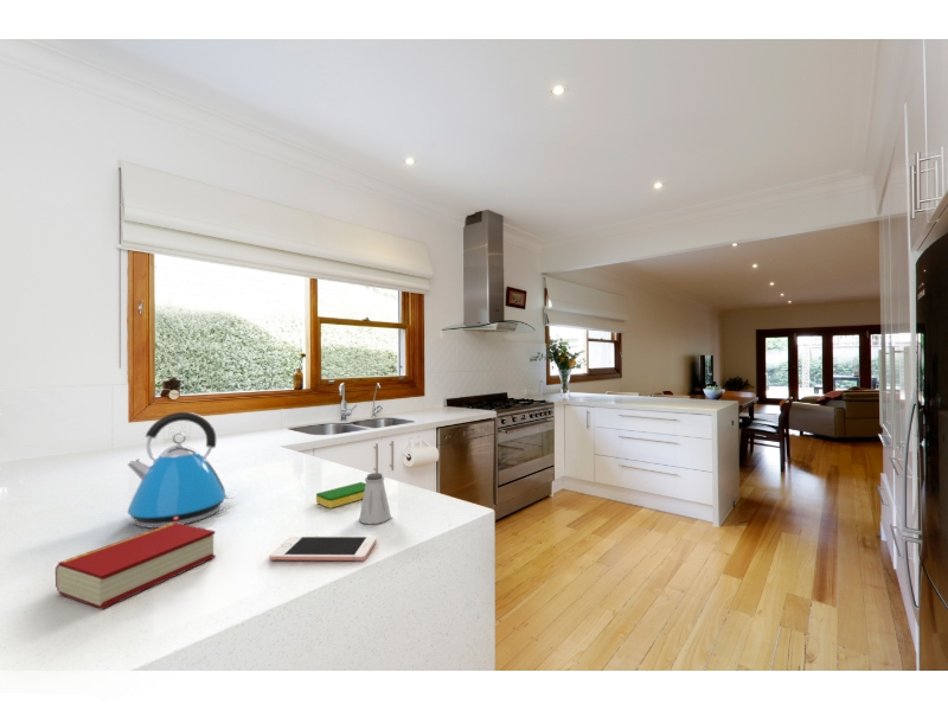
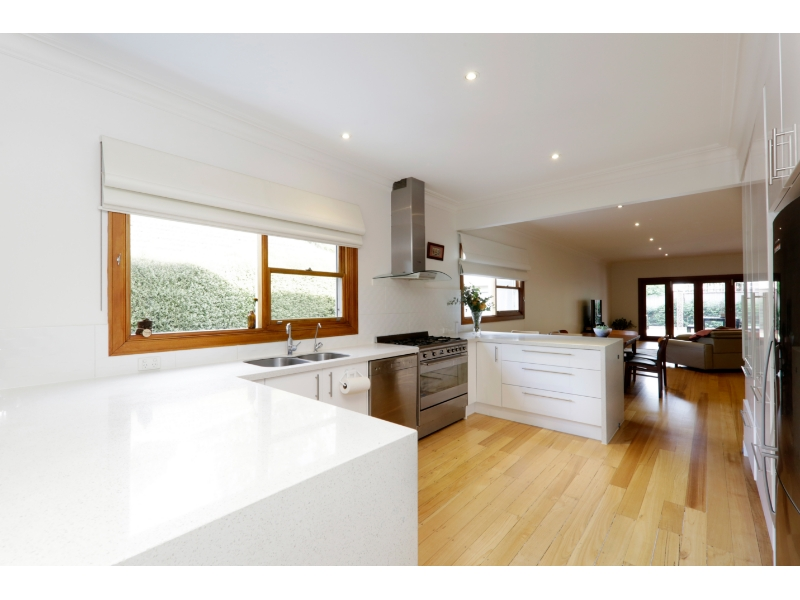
- book (141, 559)
- saltshaker (374, 495)
- cell phone (325, 547)
- kettle (182, 462)
- dish sponge (346, 494)
